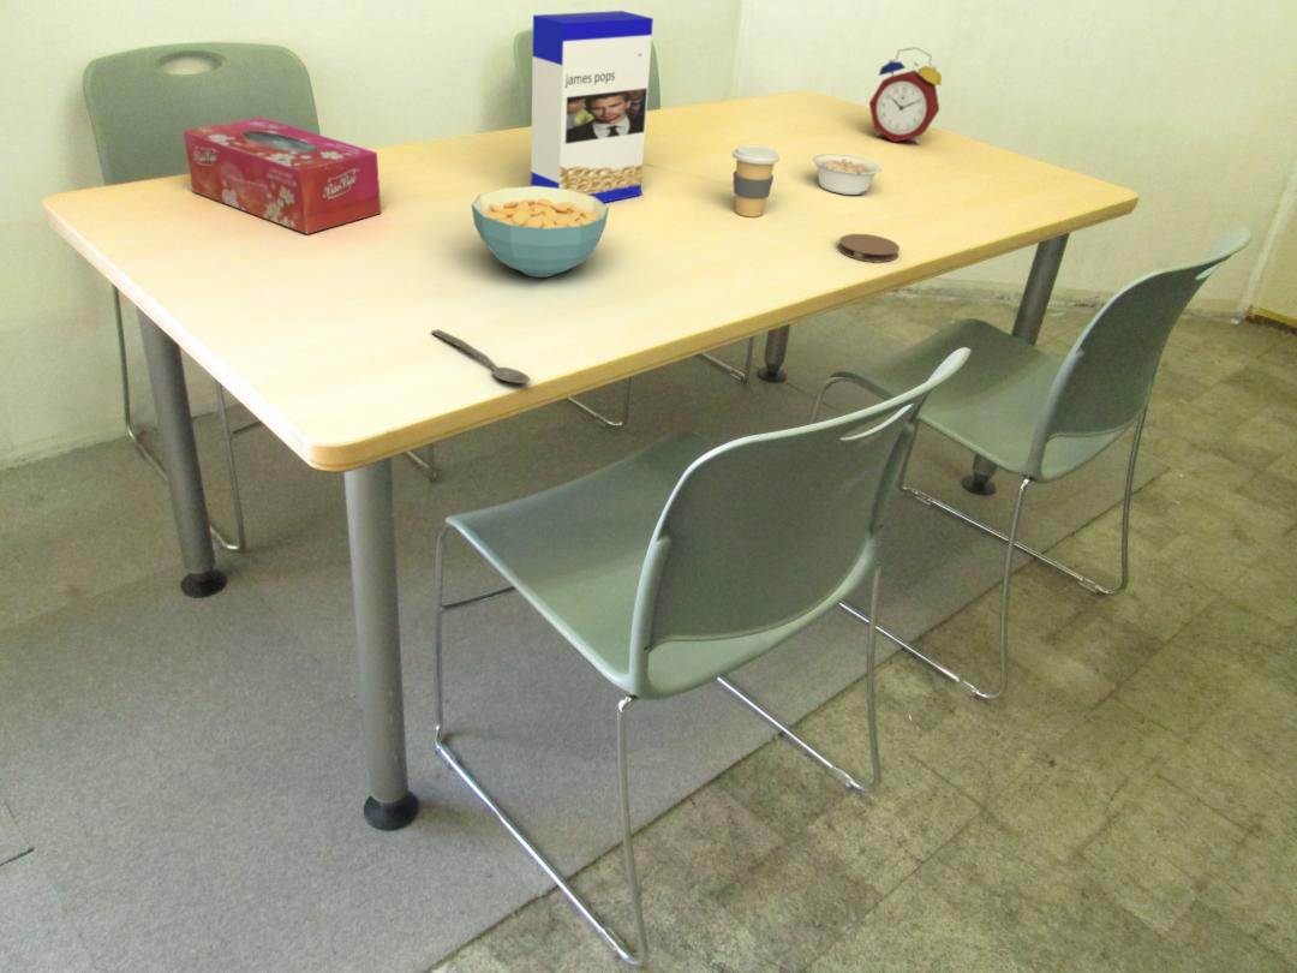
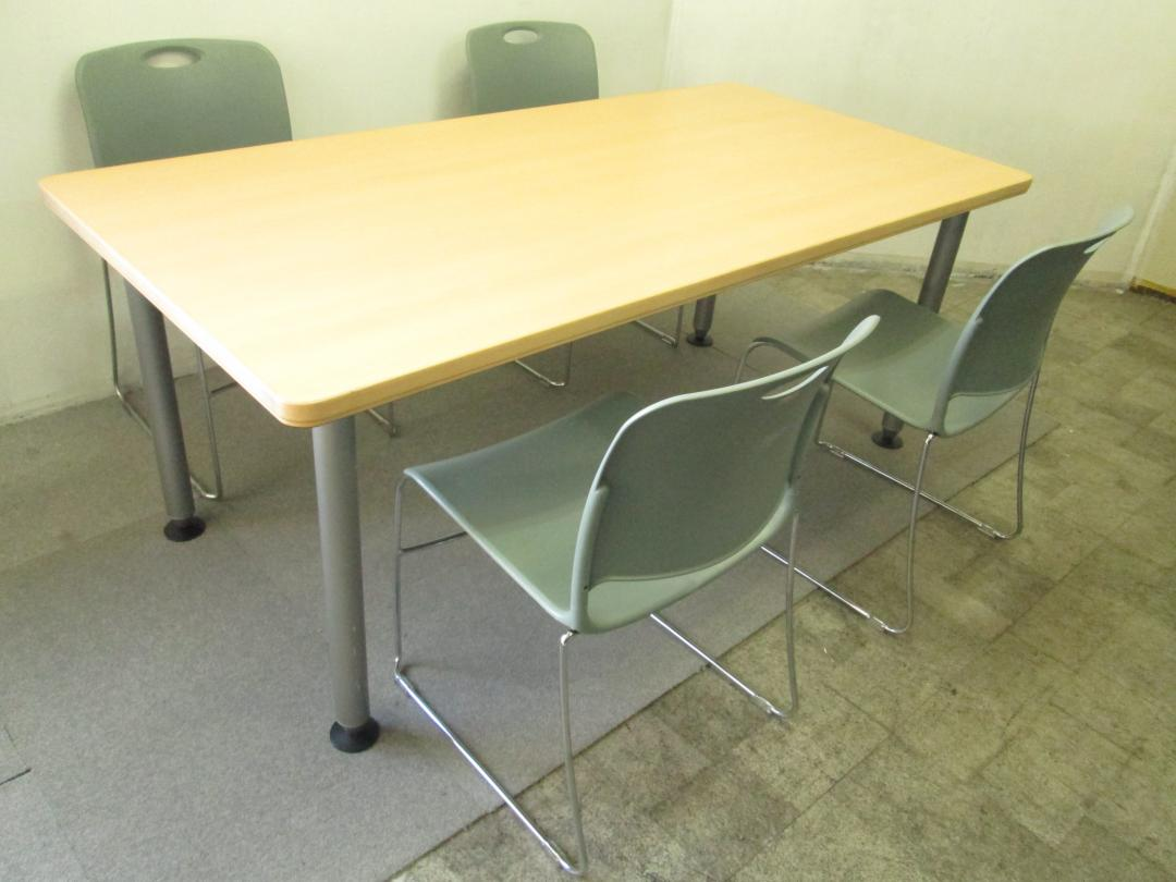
- tissue box (282, 172)
- coaster (868, 247)
- cereal bowl (539, 238)
- spoon (478, 354)
- legume (847, 173)
- cereal box (590, 111)
- coffee cup (752, 181)
- alarm clock (908, 94)
